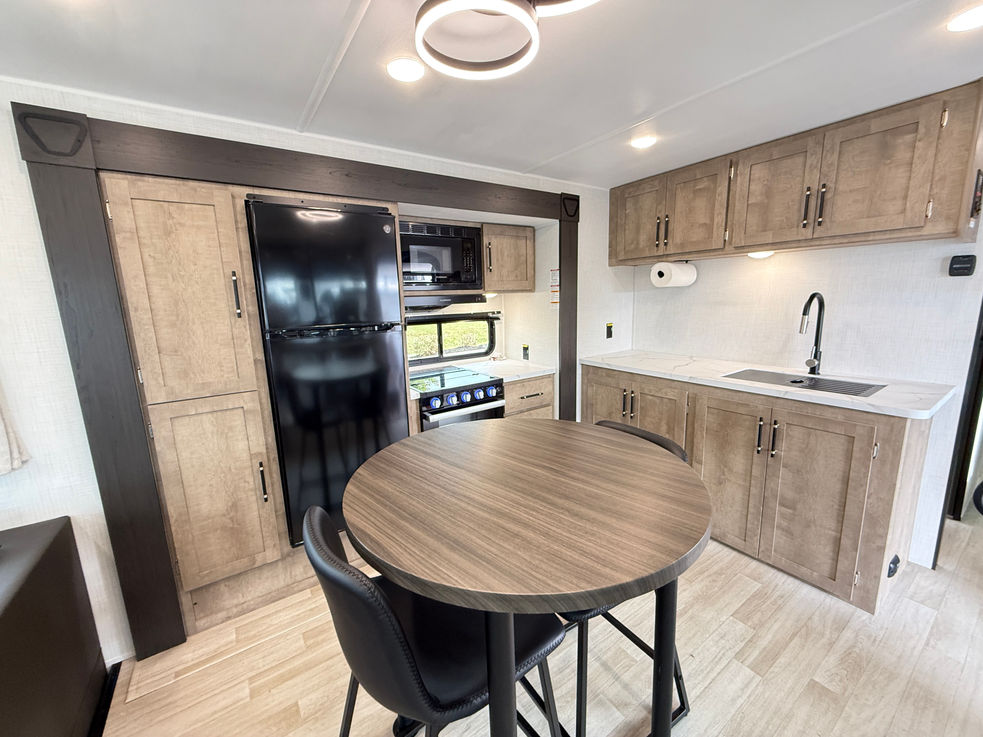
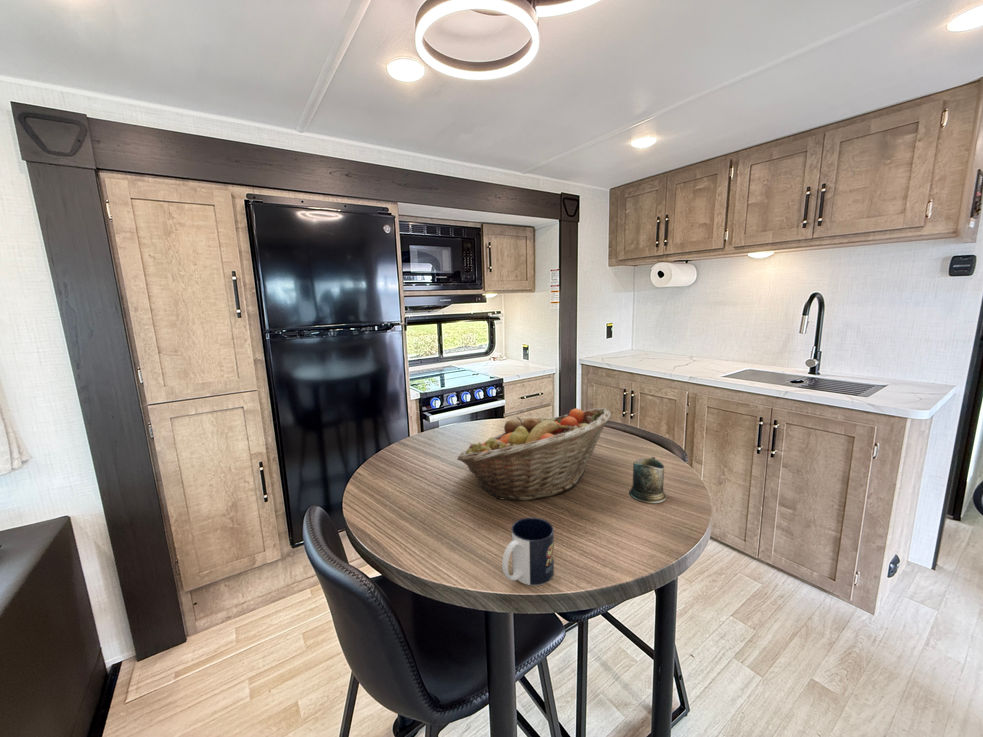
+ mug (649, 475)
+ fruit basket (537, 445)
+ mug (526, 554)
